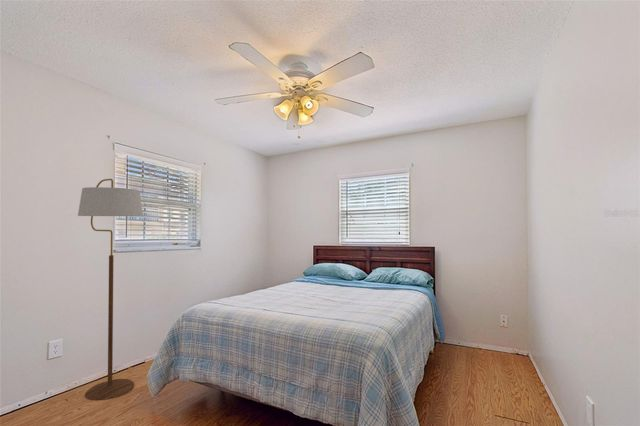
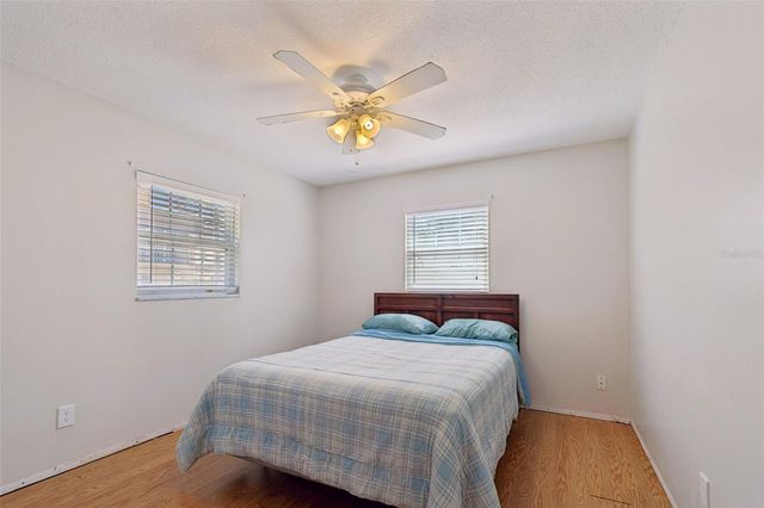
- floor lamp (109, 283)
